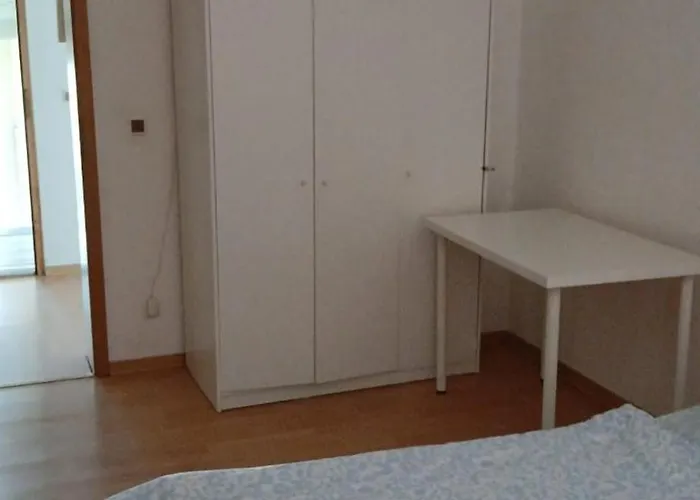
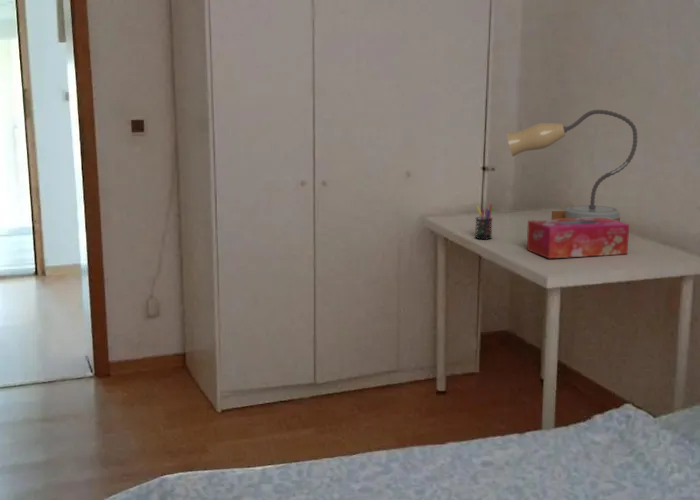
+ tissue box (577, 237)
+ pen holder (486, 220)
+ table lamp (595, 182)
